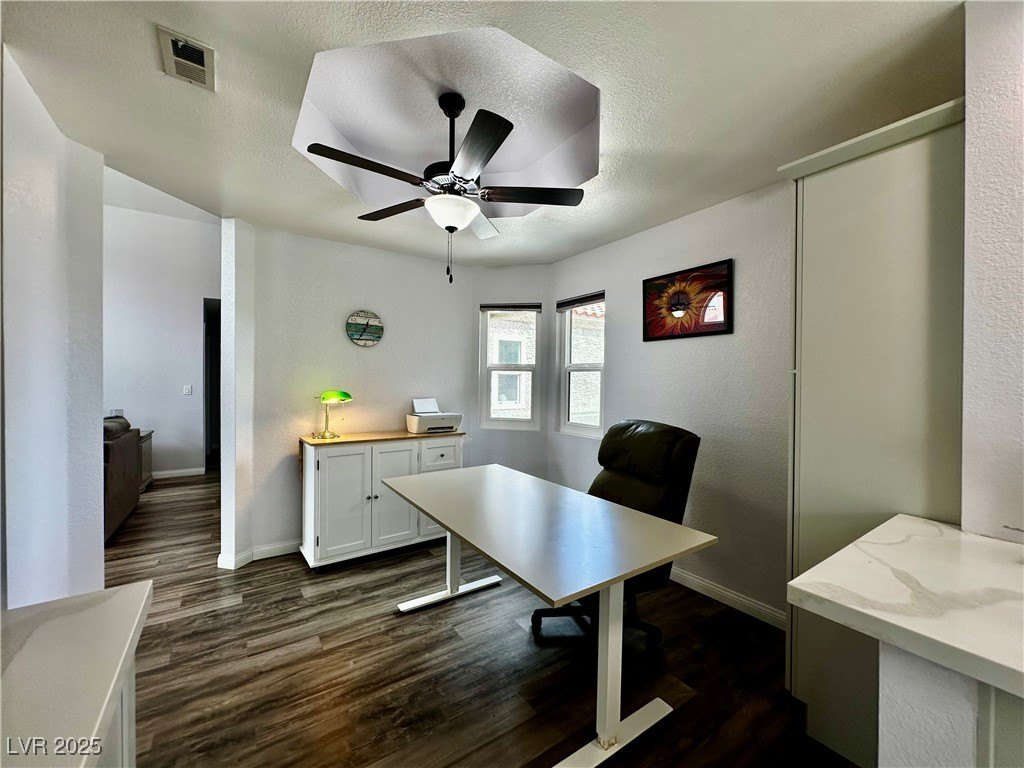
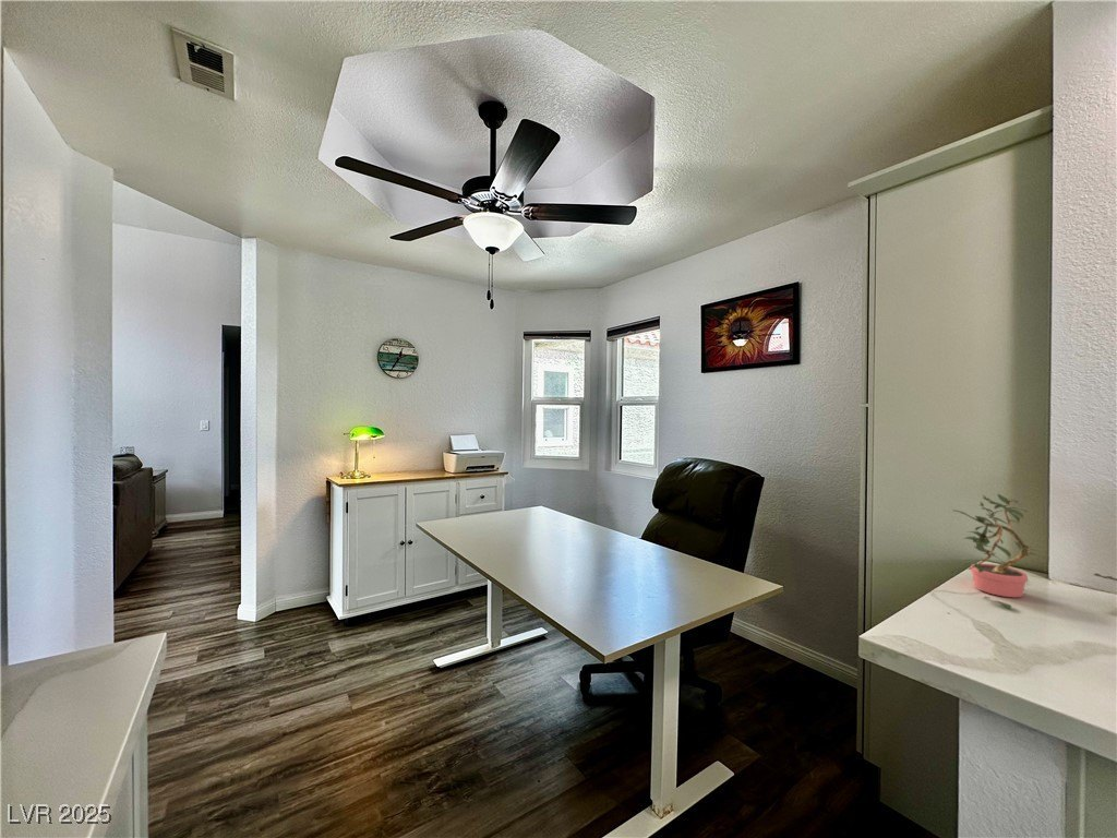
+ potted plant (994, 546)
